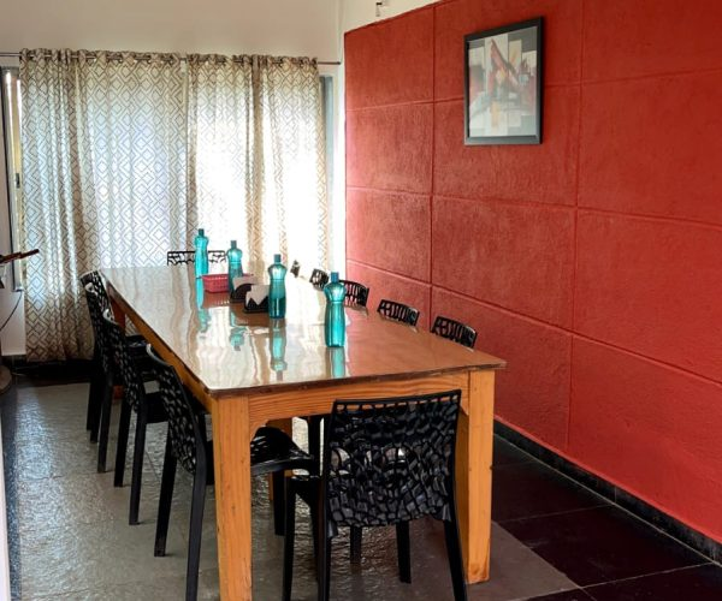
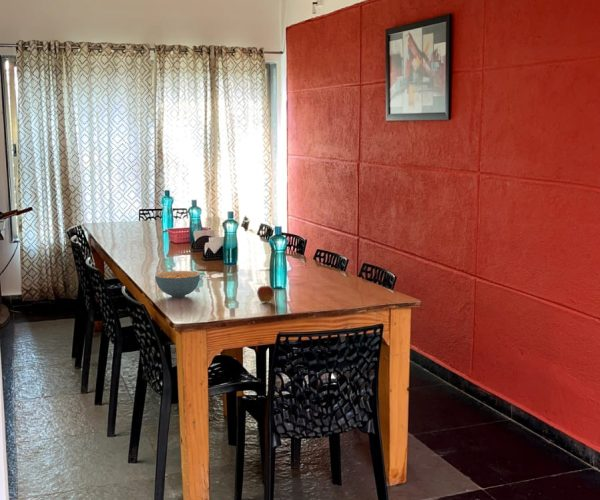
+ fruit (265, 292)
+ cereal bowl (178, 285)
